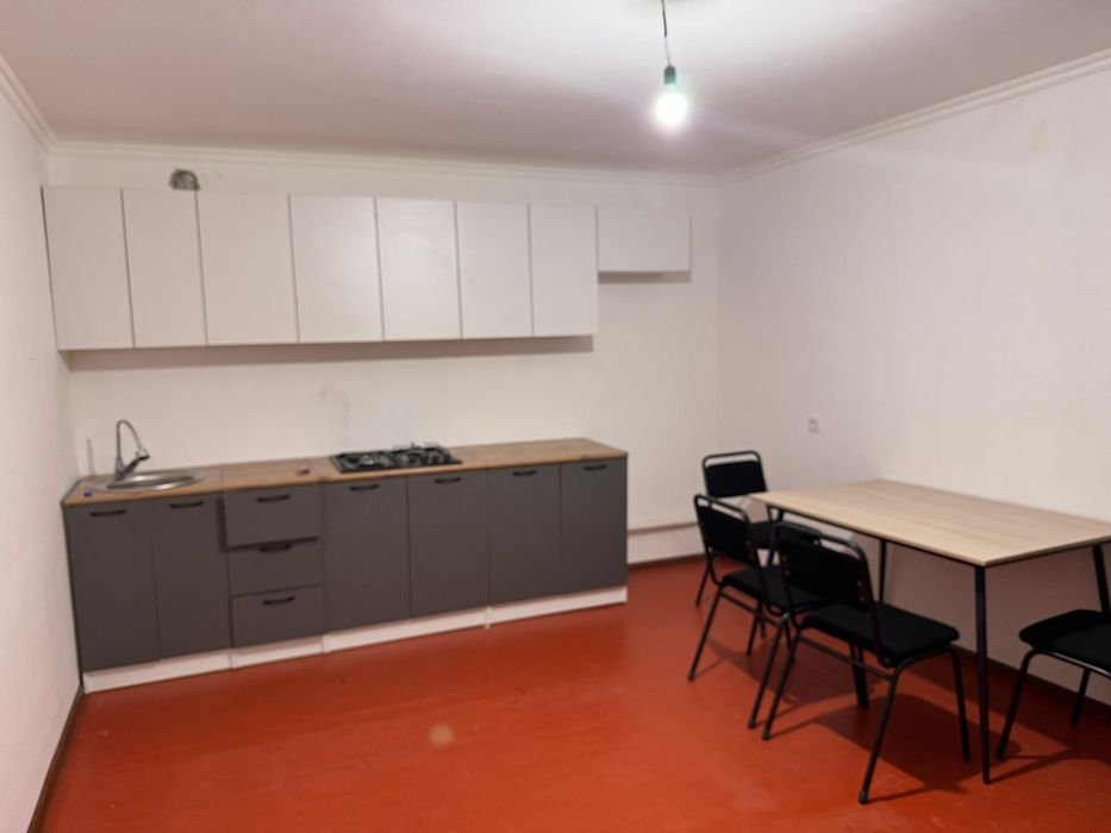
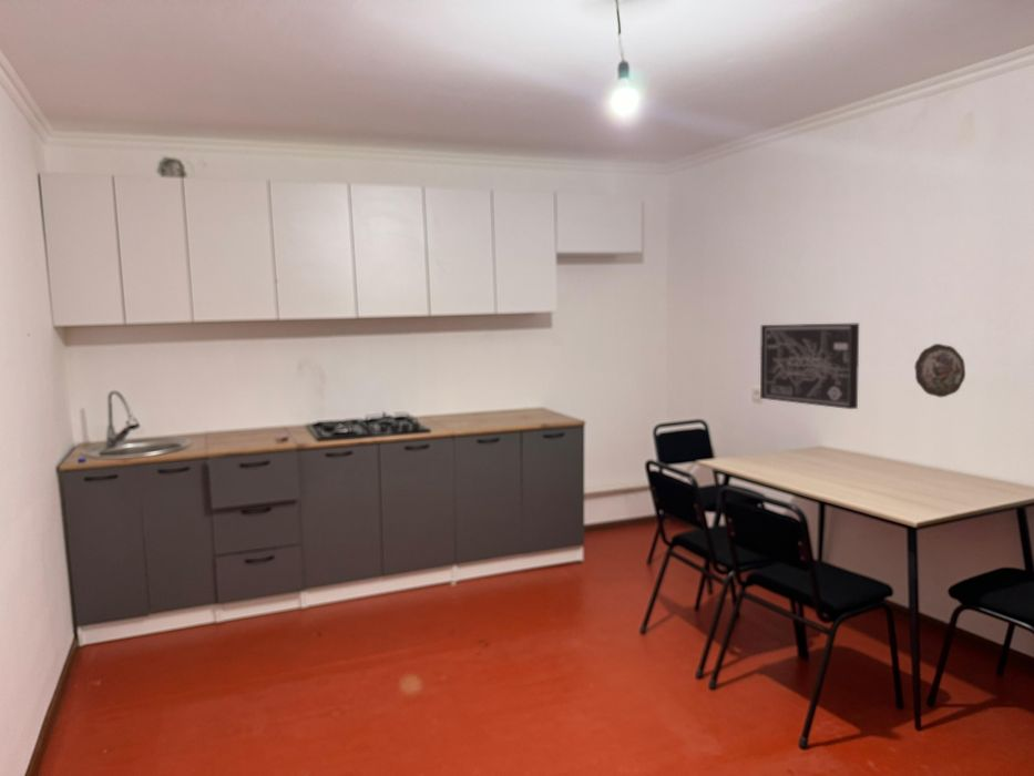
+ decorative plate (940, 370)
+ wall art (806, 364)
